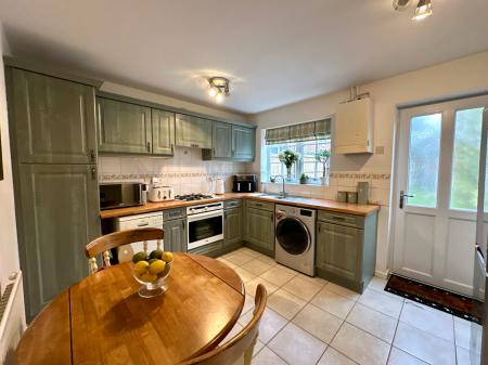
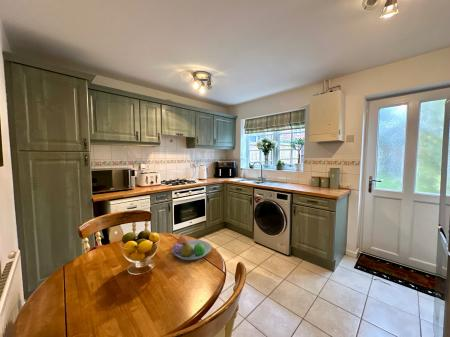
+ fruit bowl (192, 245)
